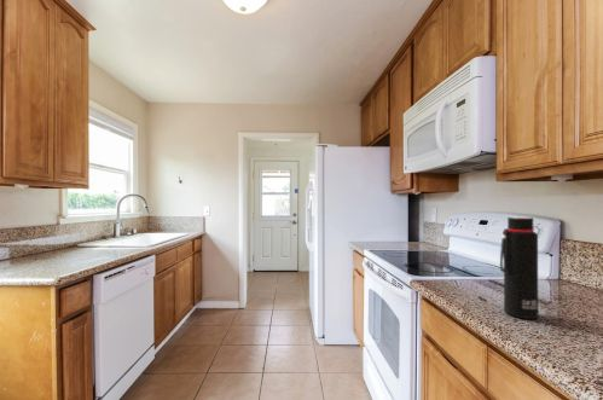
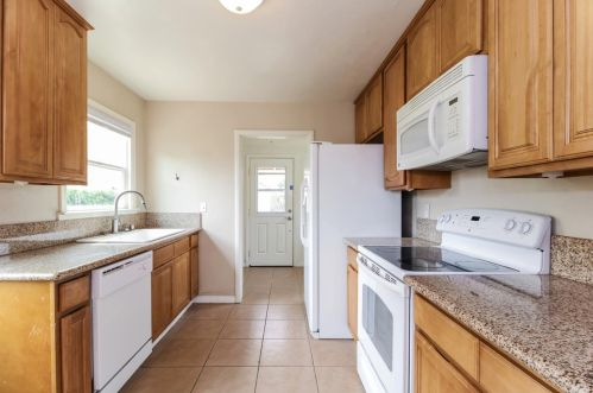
- water bottle (517, 265)
